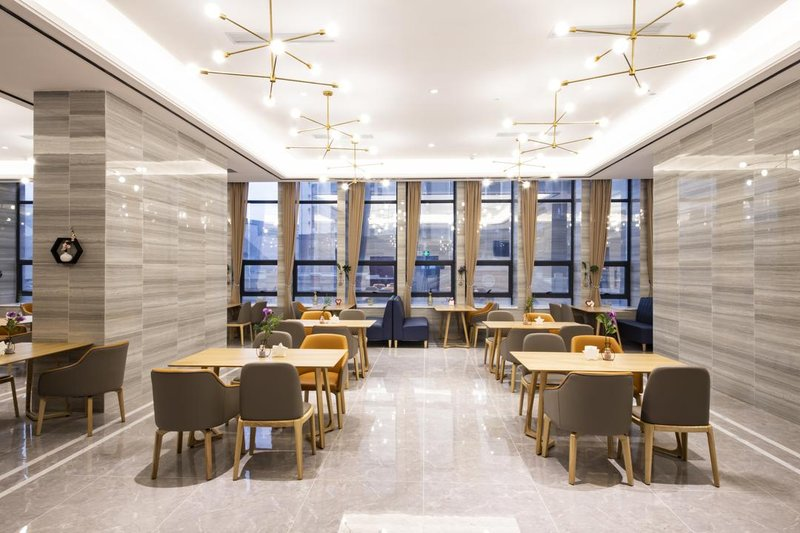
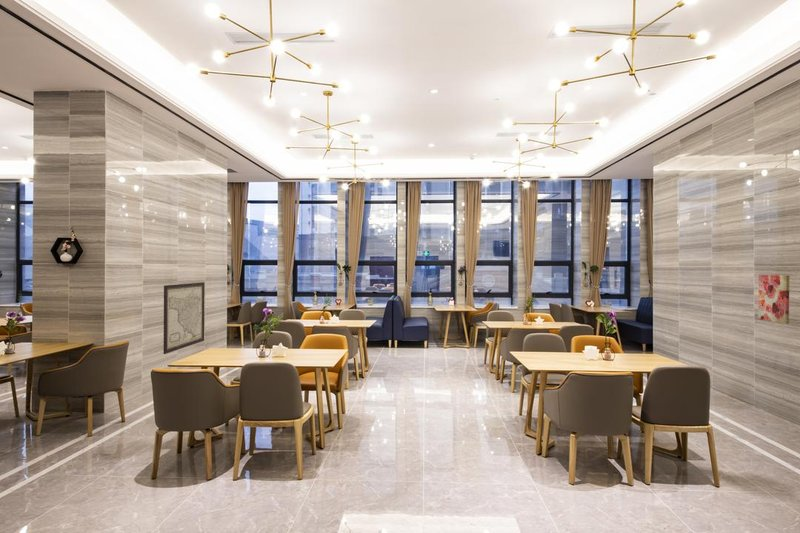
+ wall art (773, 298)
+ wall art (185, 315)
